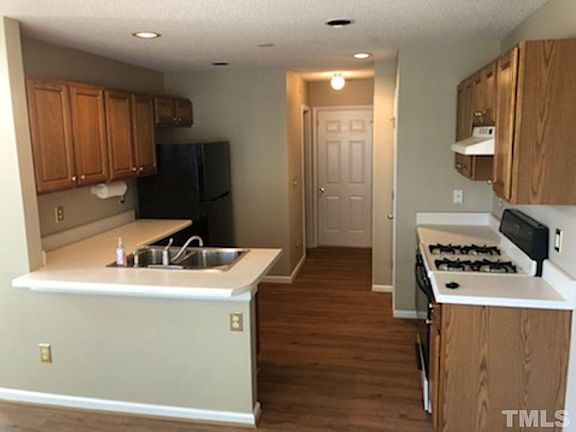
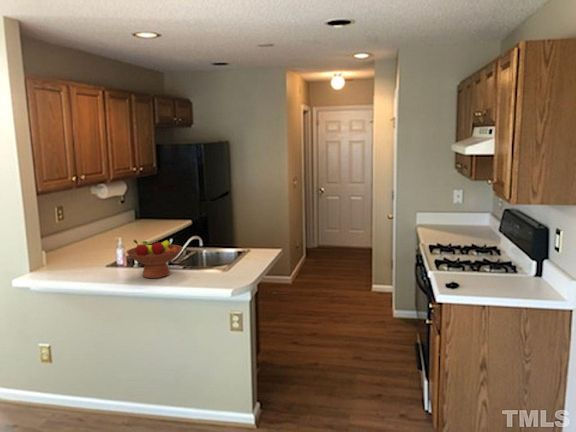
+ fruit bowl (155, 257)
